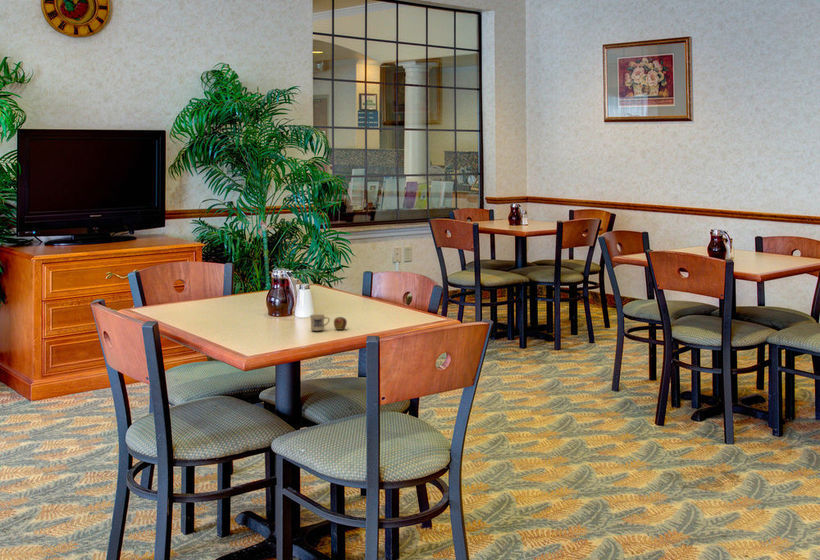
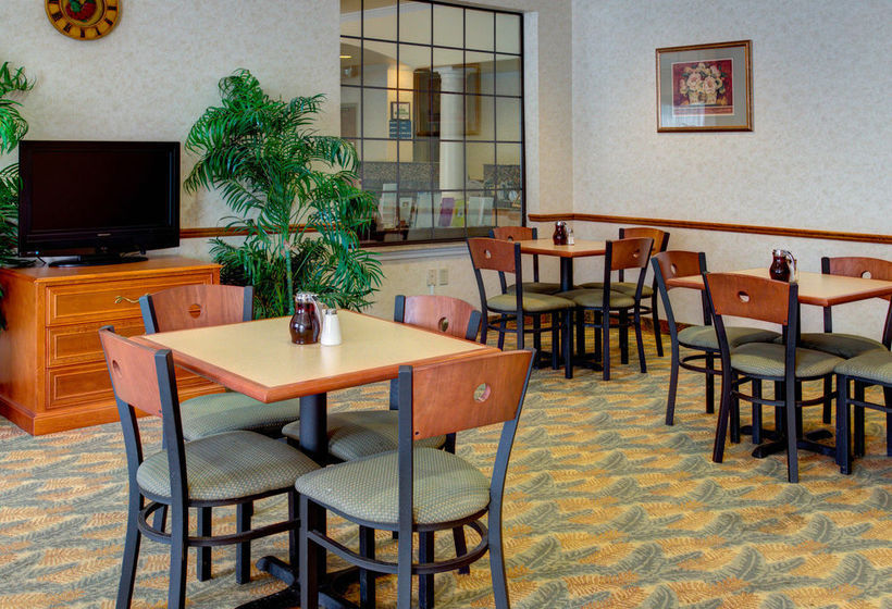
- mug (328, 322)
